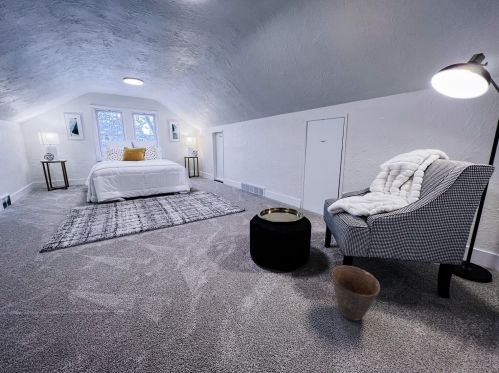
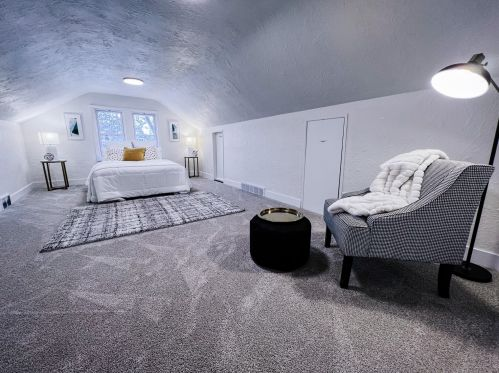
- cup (352, 296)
